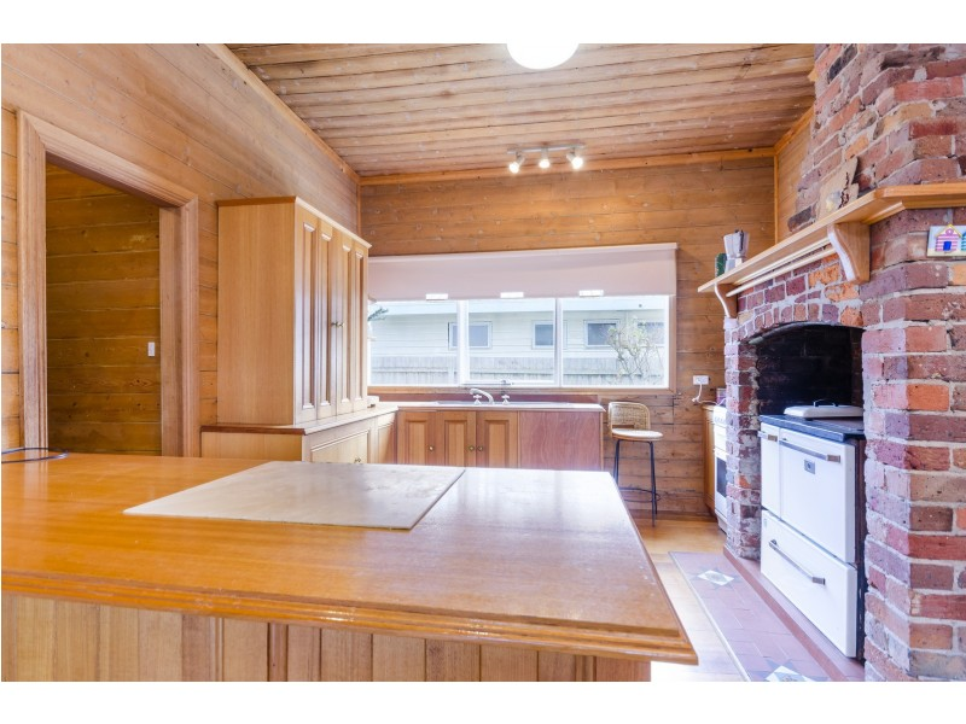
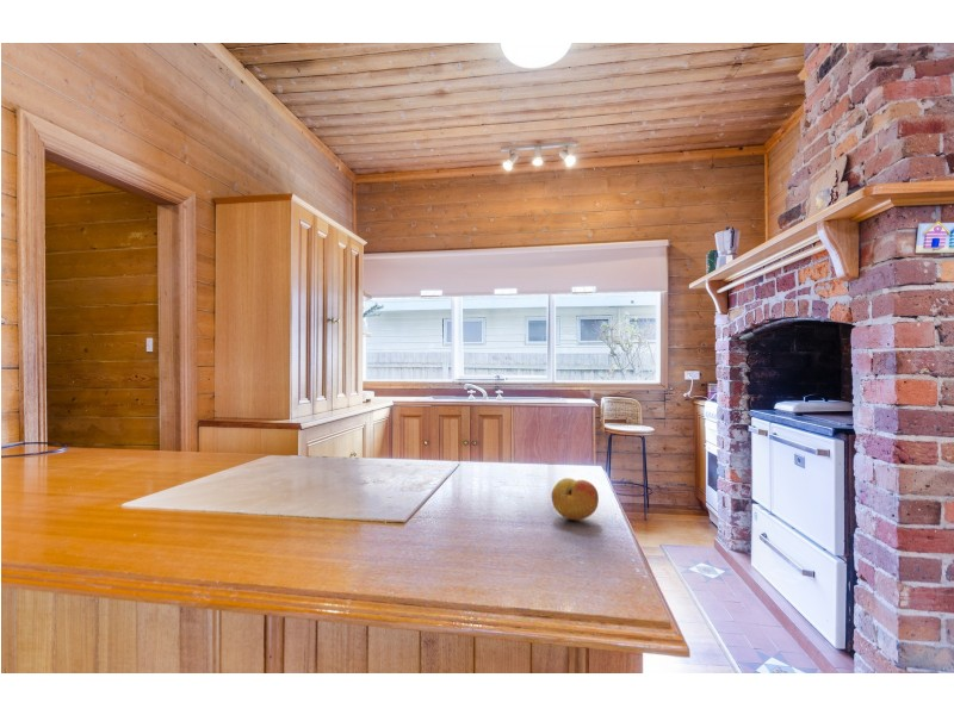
+ fruit (575, 498)
